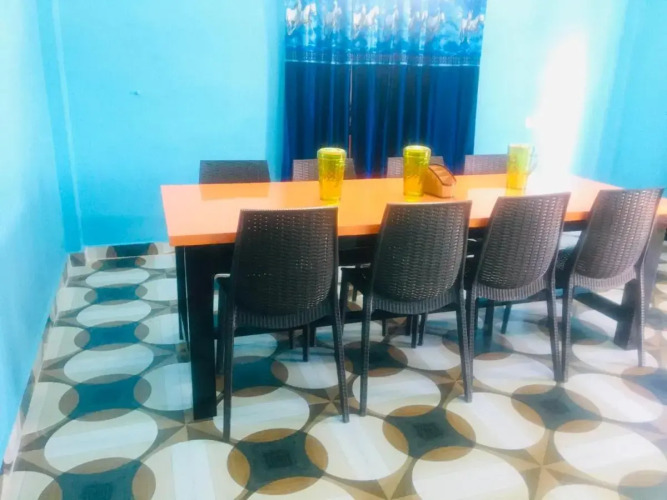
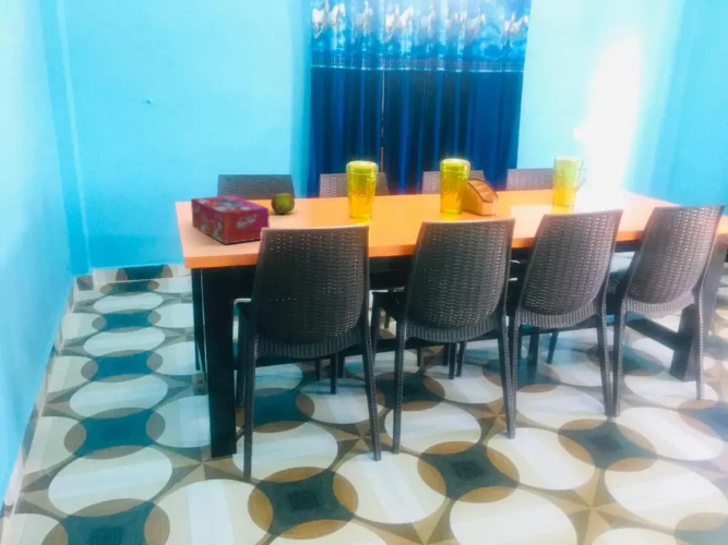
+ tissue box (228, 217)
+ fruit (283, 203)
